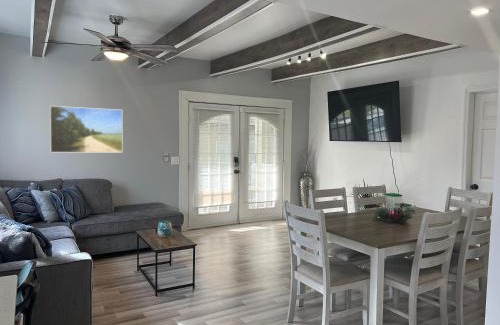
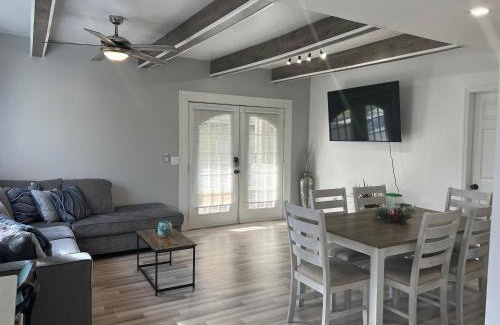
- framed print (87, 130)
